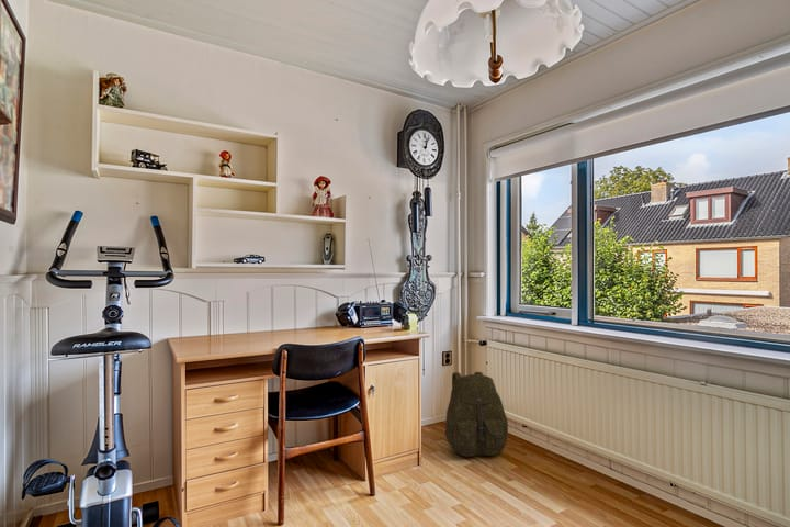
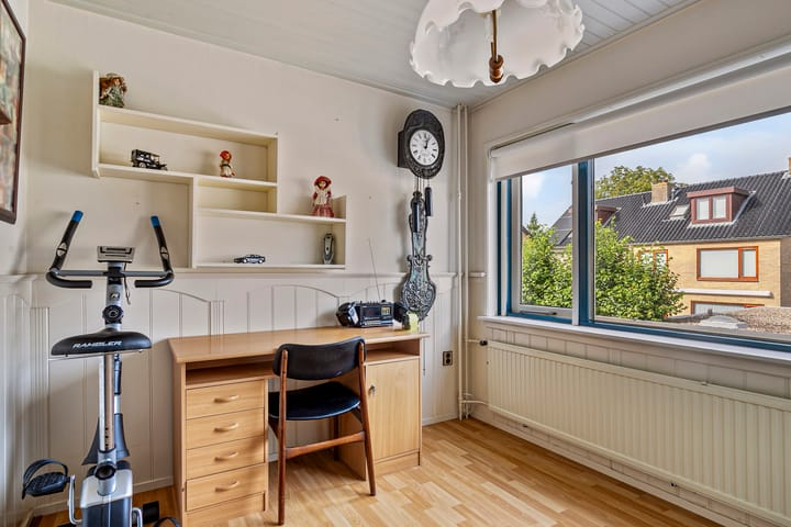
- backpack (473, 411)
